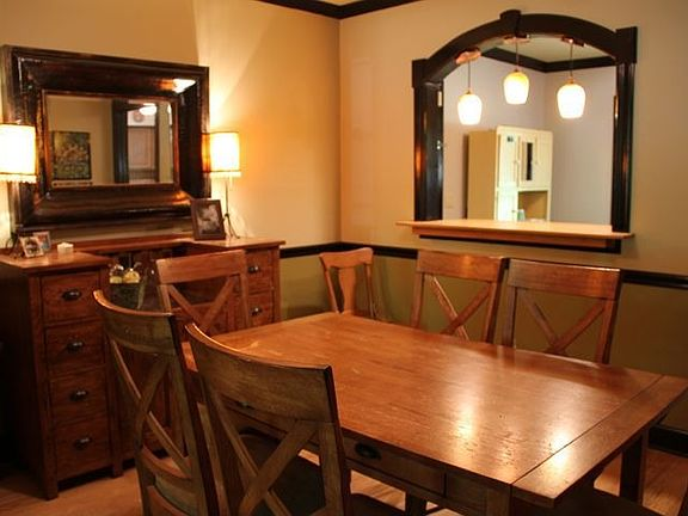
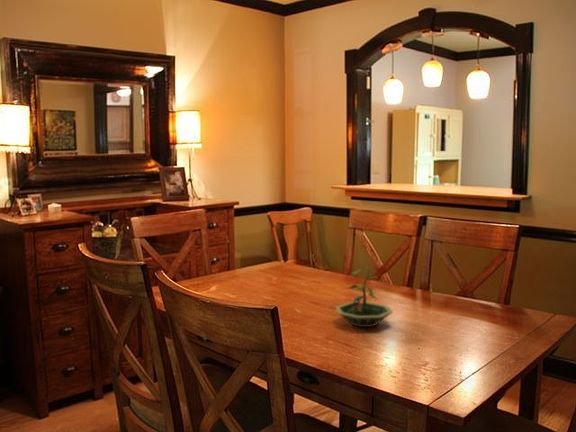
+ terrarium (365, 279)
